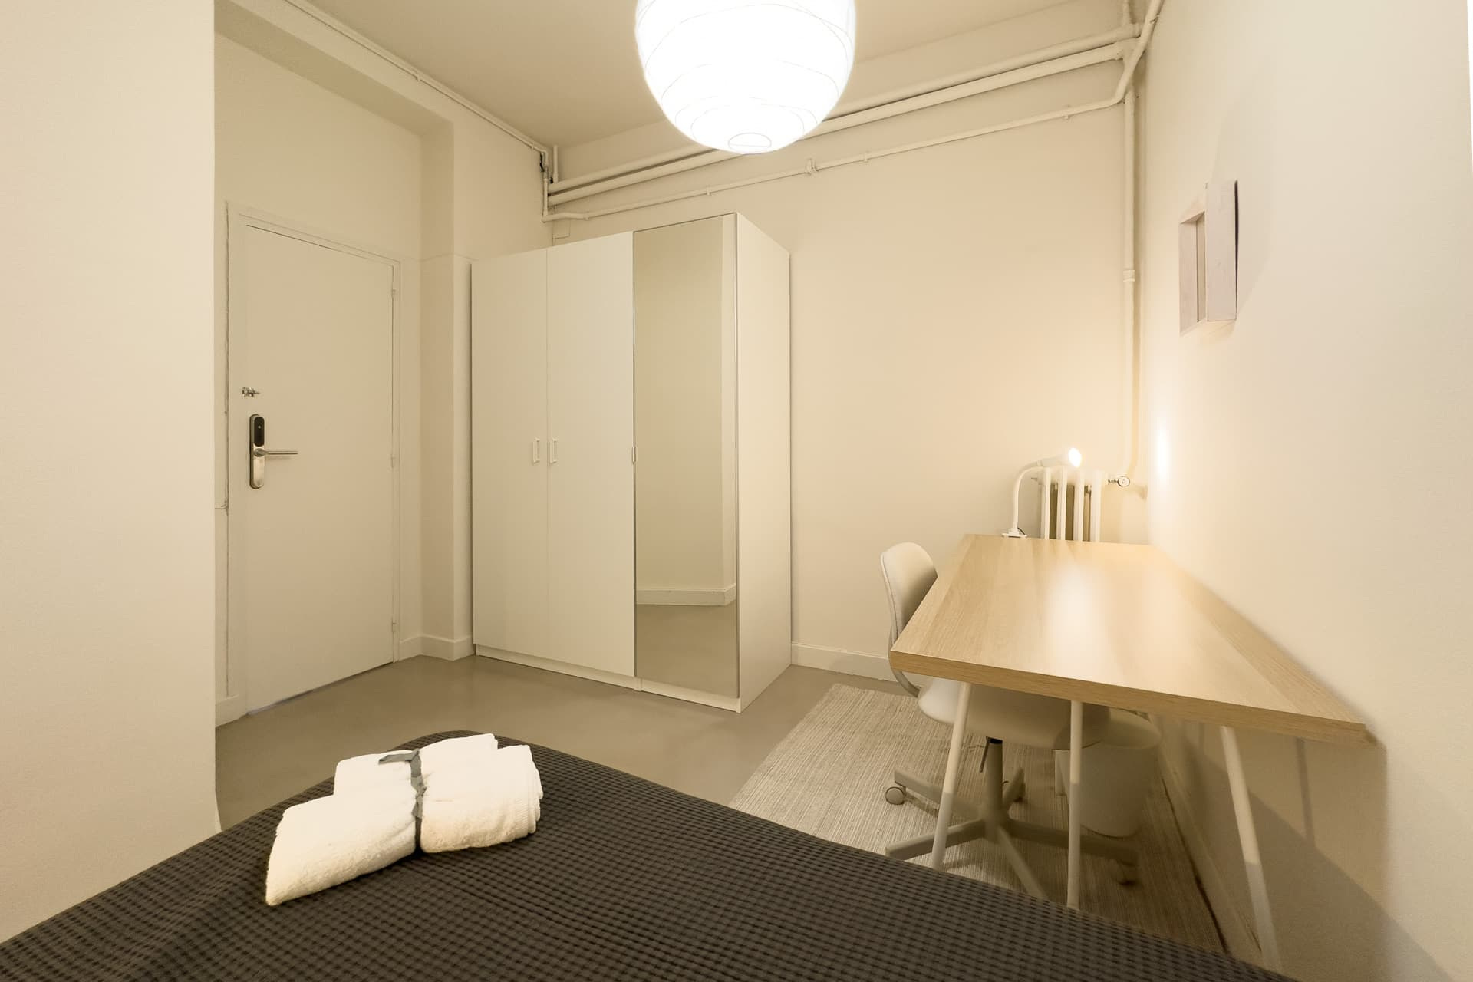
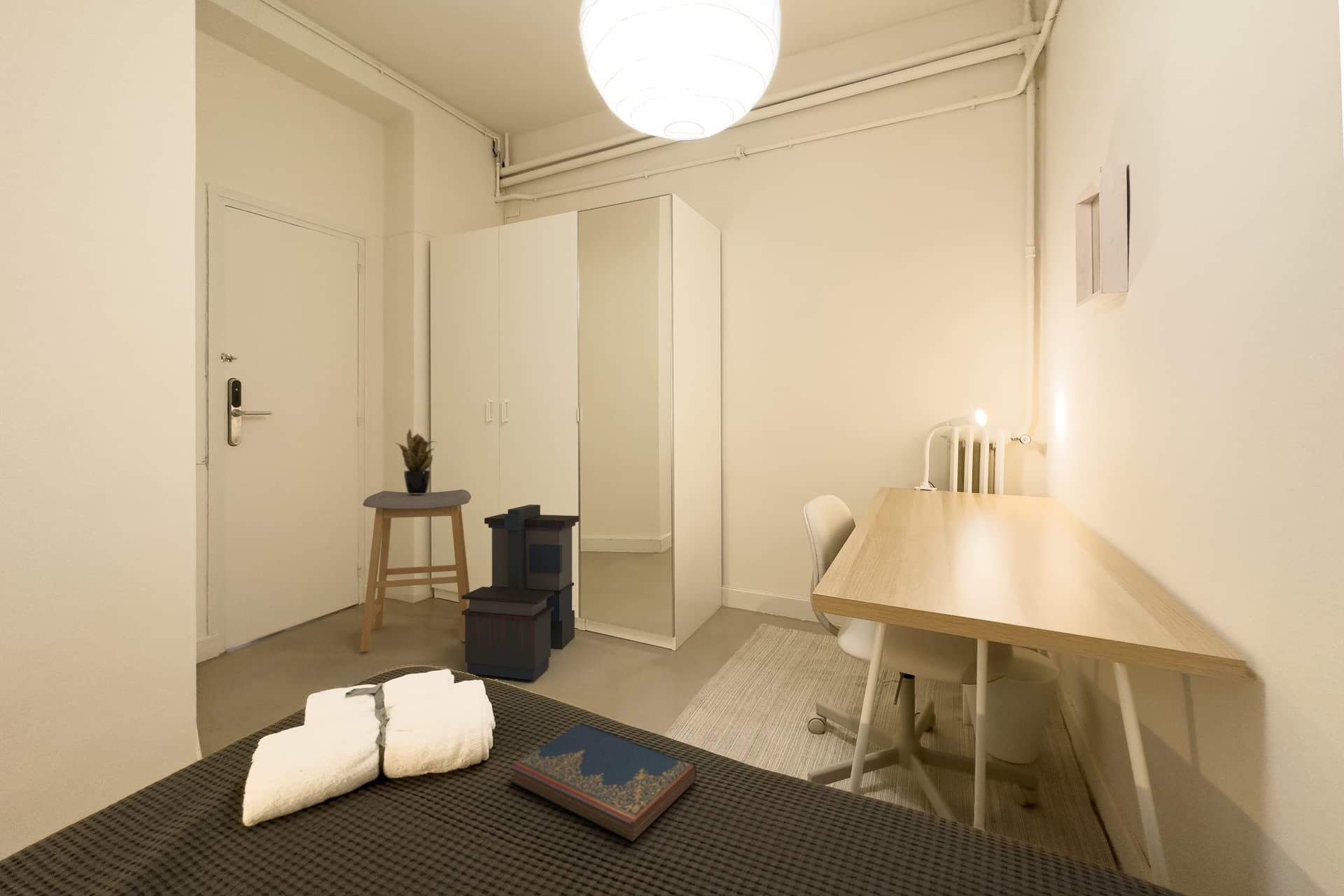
+ storage bin (519, 582)
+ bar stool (421, 566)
+ potted plant (419, 458)
+ hardcover book (603, 773)
